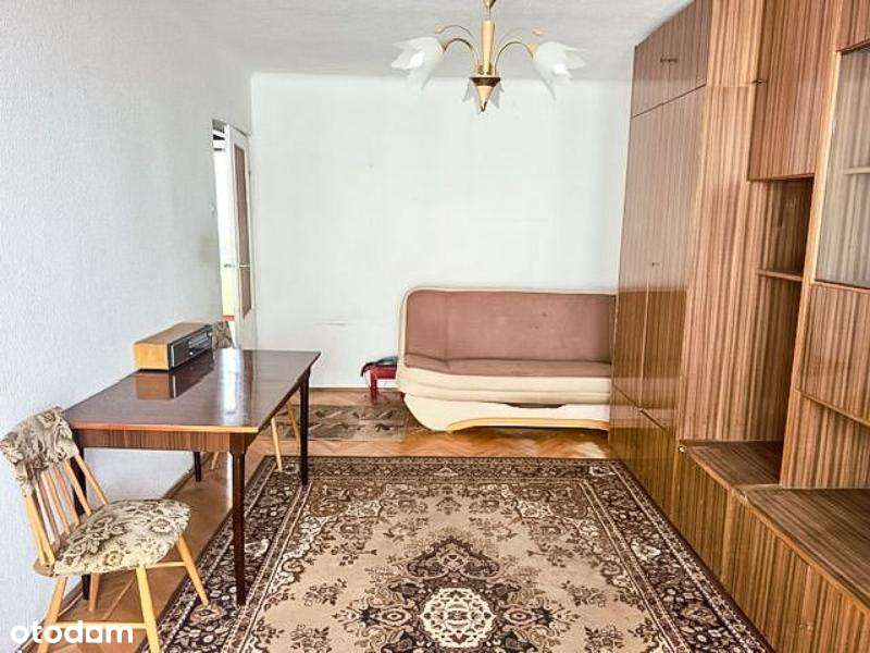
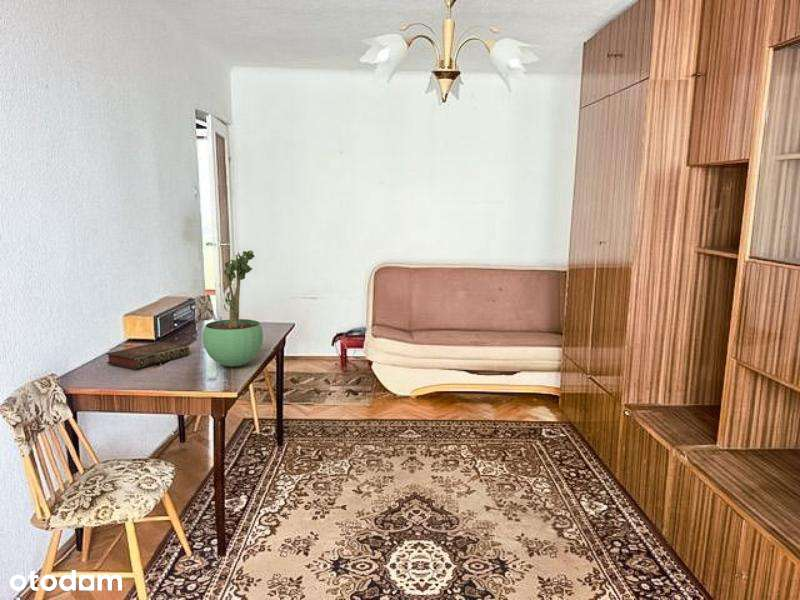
+ book (149, 354)
+ potted plant (233, 308)
